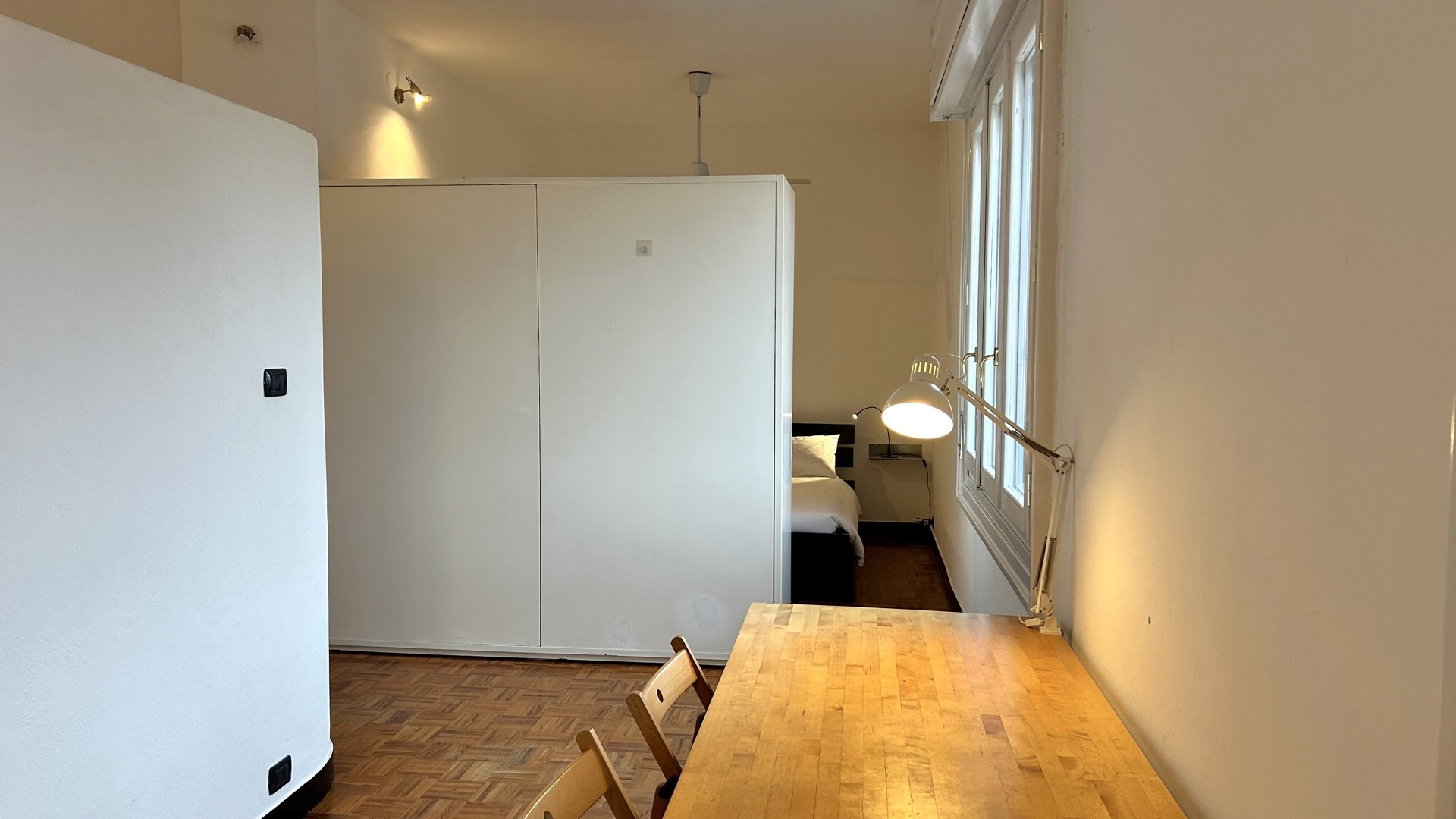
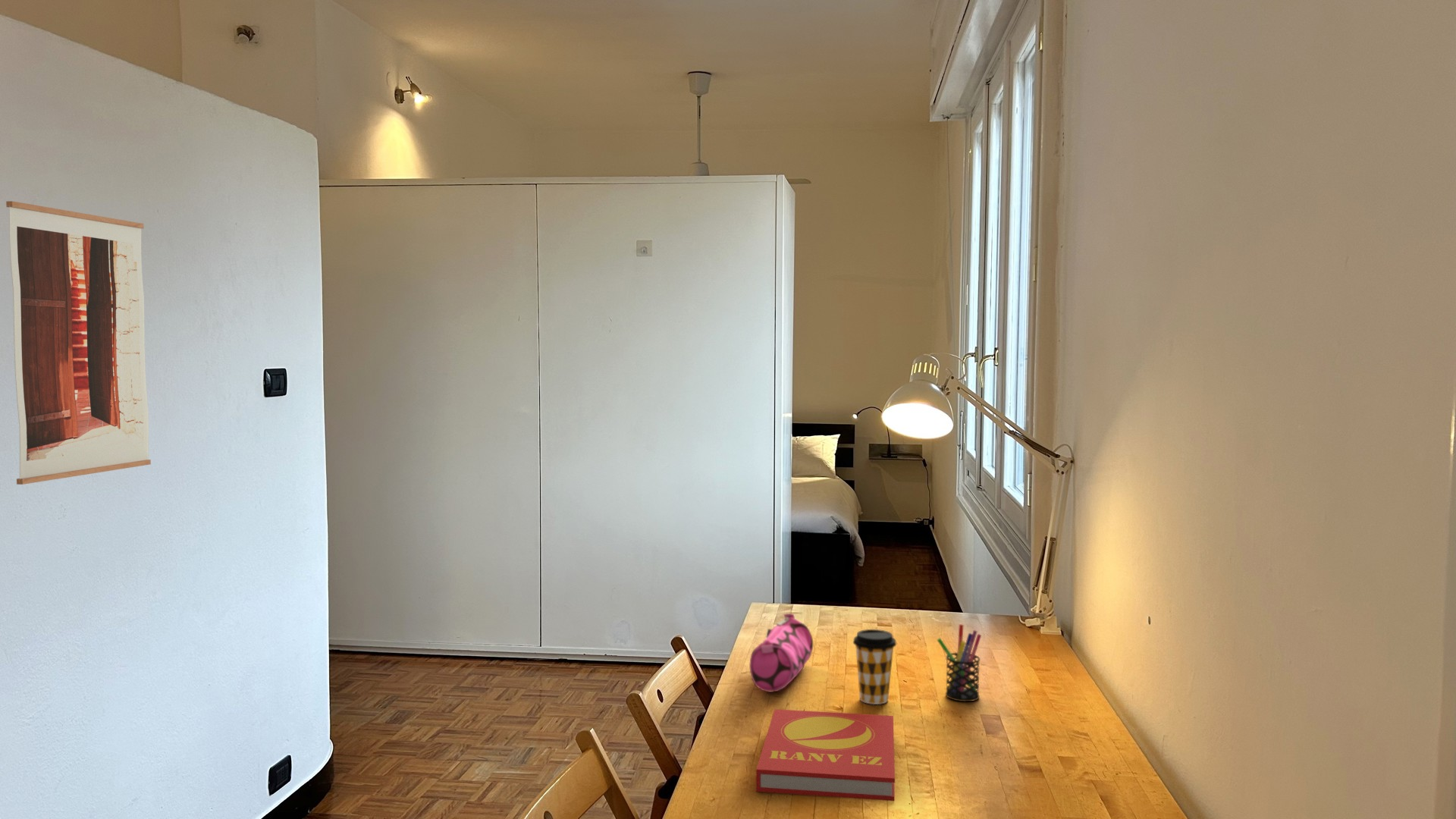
+ pencil case (780, 651)
+ pen holder (959, 661)
+ book (829, 751)
+ wall art (84, 344)
+ coffee cup (874, 667)
